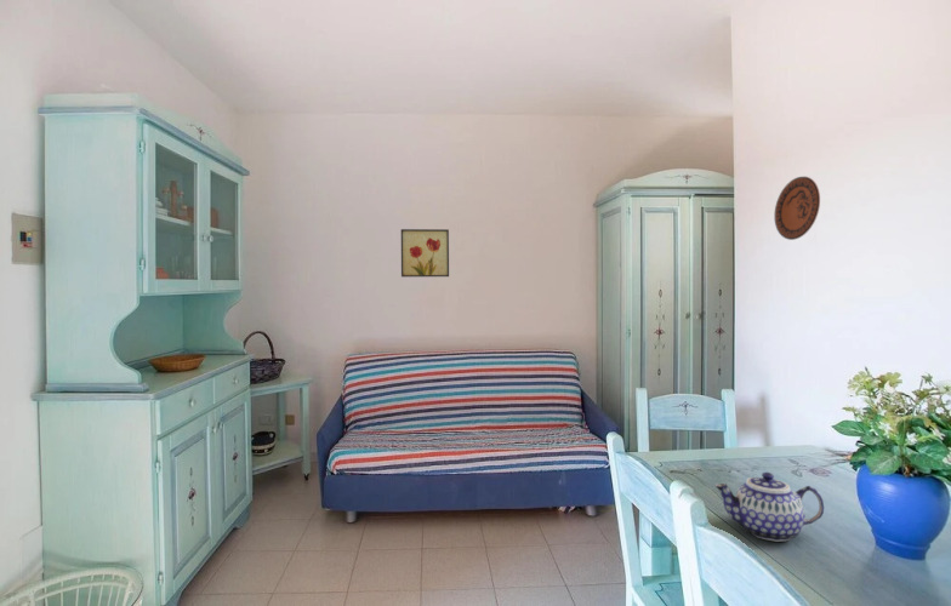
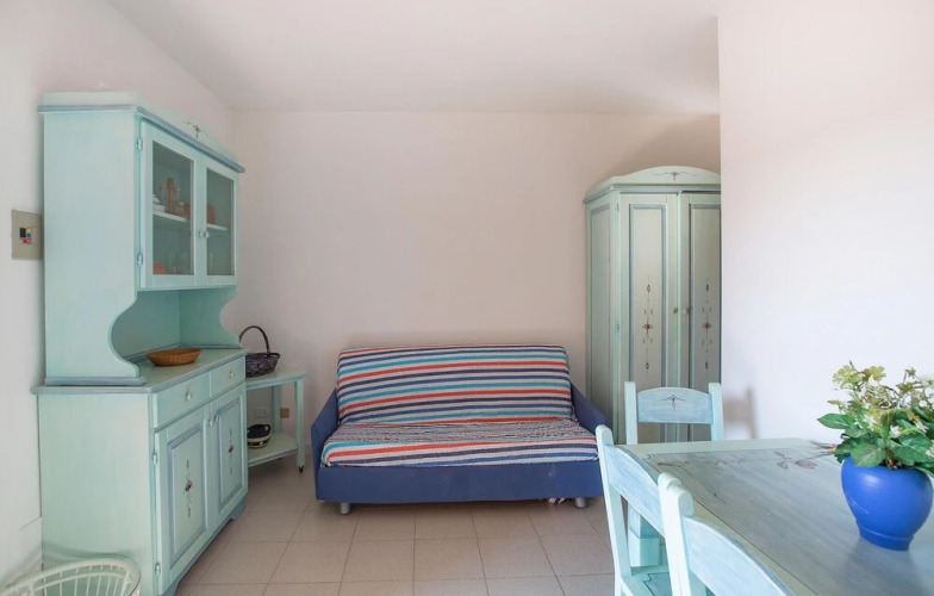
- teapot (768, 502)
- wall art (425, 253)
- decorative plate (797, 208)
